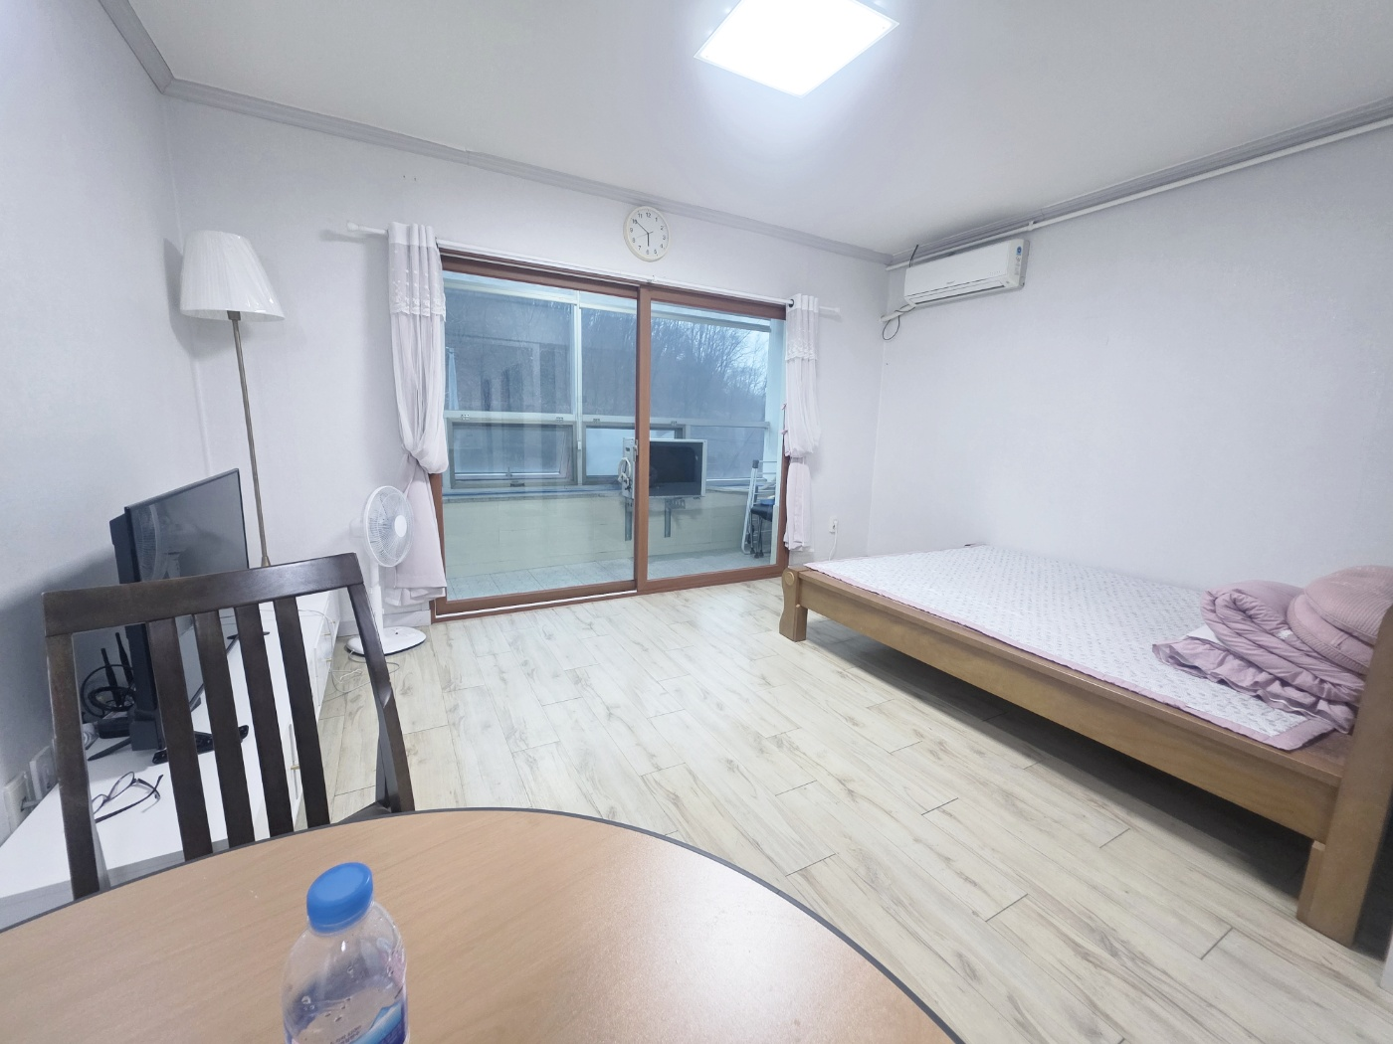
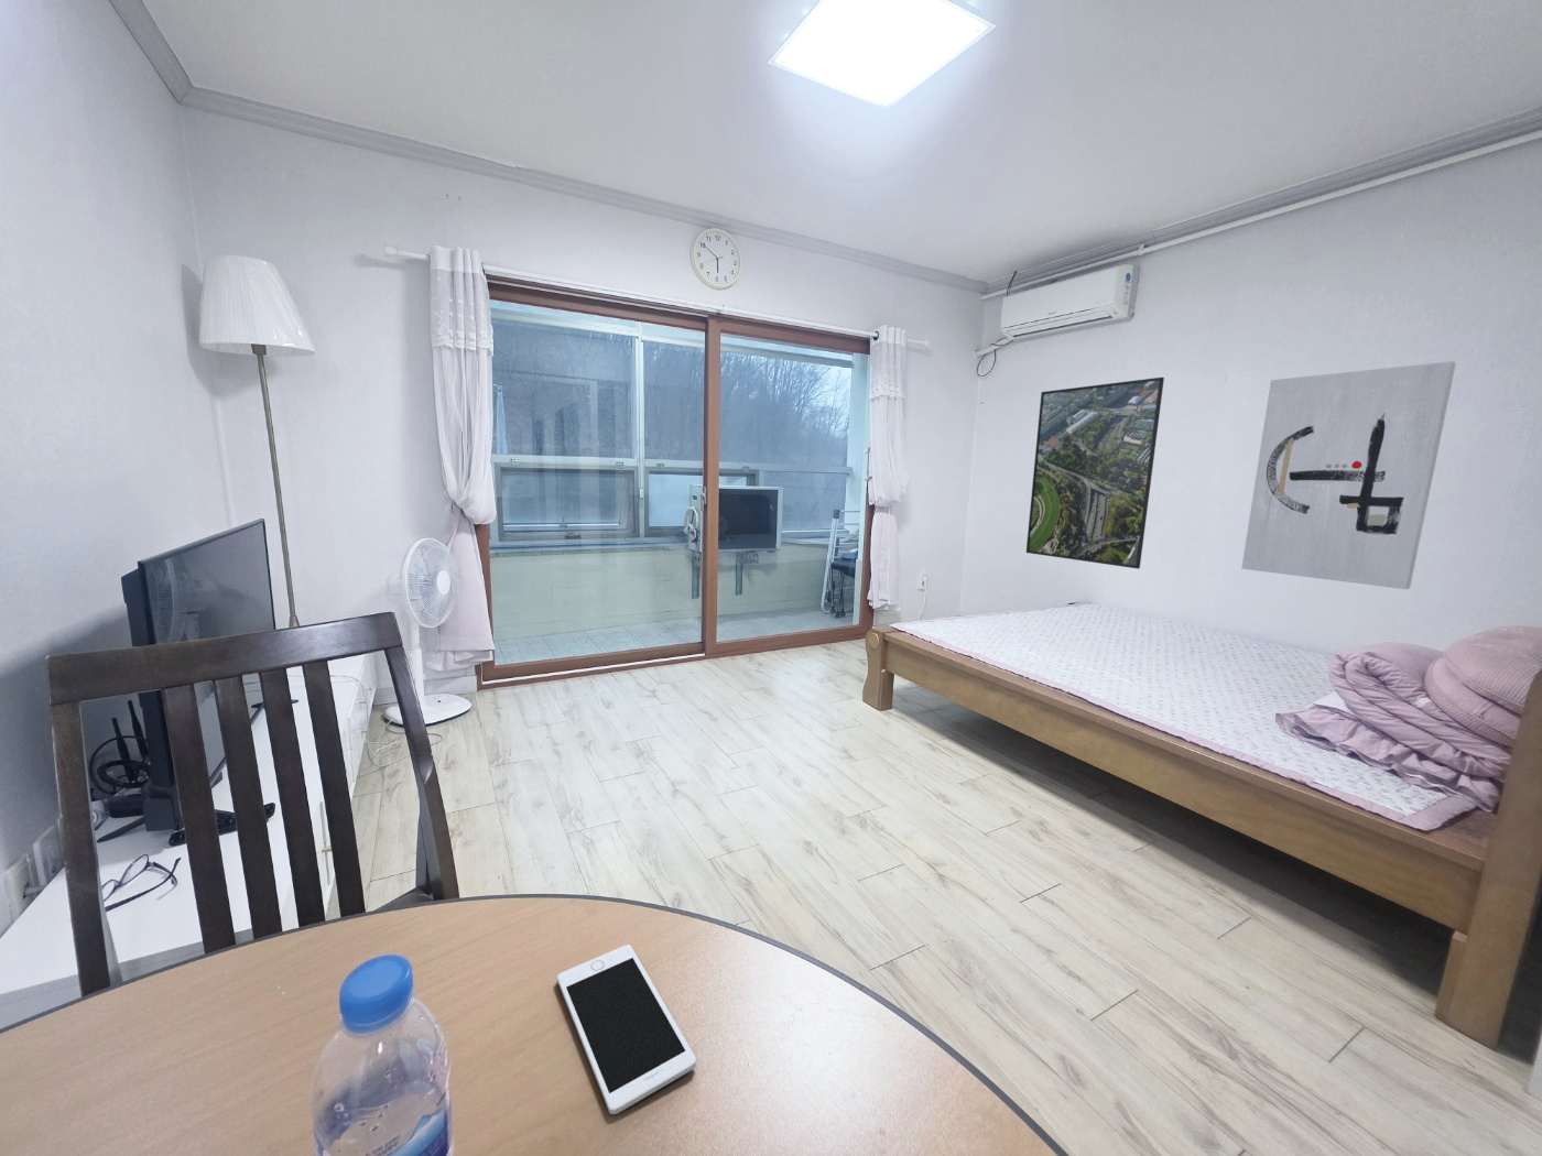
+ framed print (1087, 475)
+ wall art (1336, 477)
+ cell phone (622, 1018)
